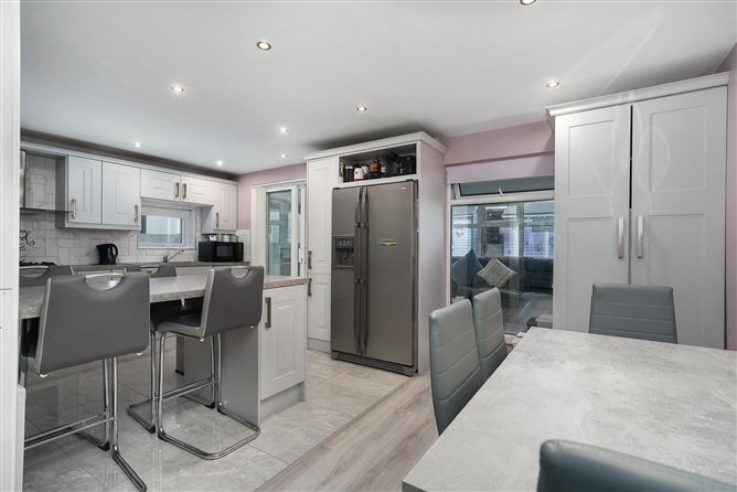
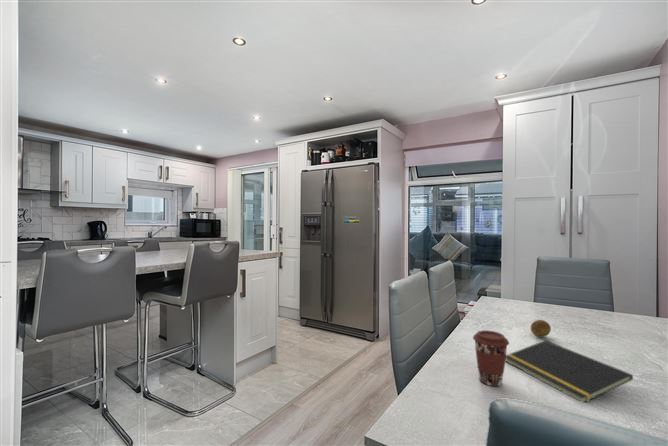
+ fruit (540, 328)
+ coffee cup (490, 357)
+ notepad (561, 366)
